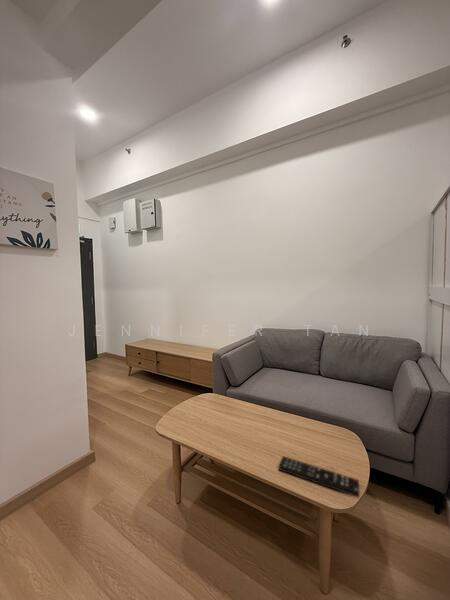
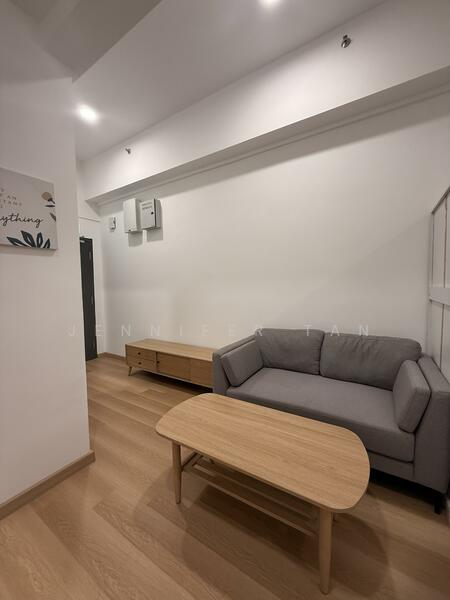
- remote control (317, 474)
